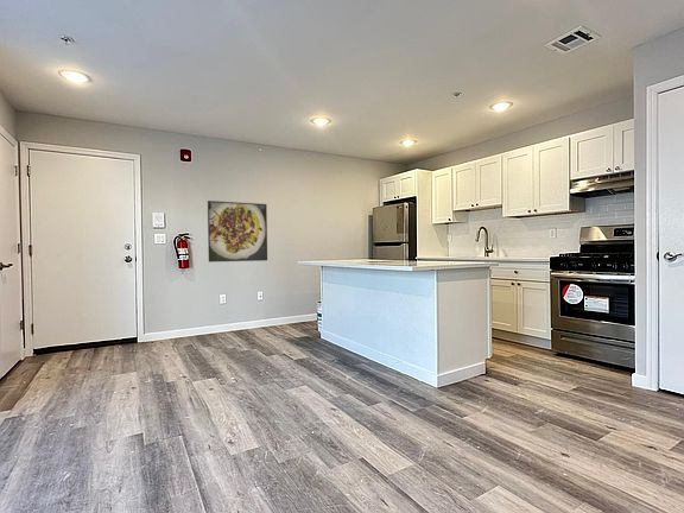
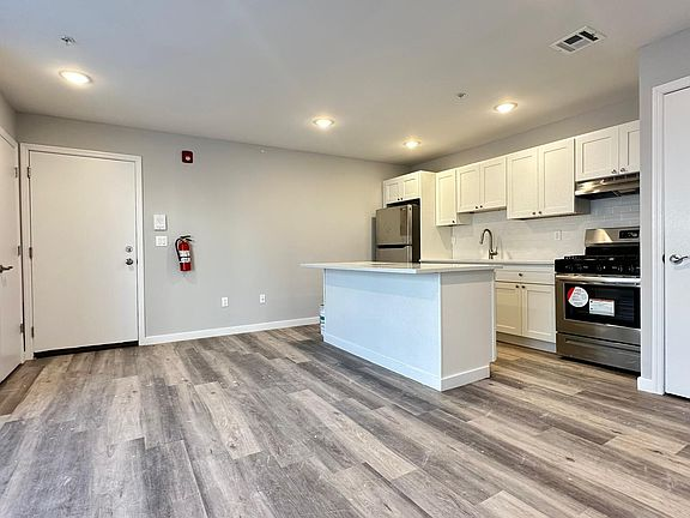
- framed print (239, 232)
